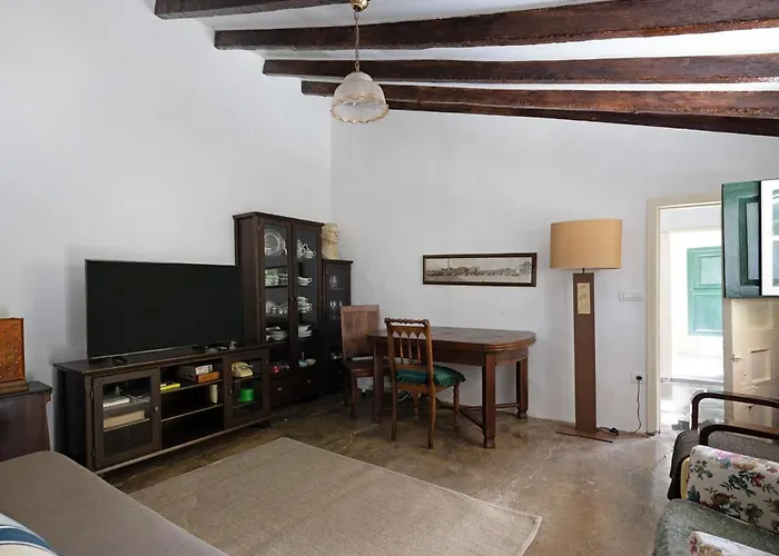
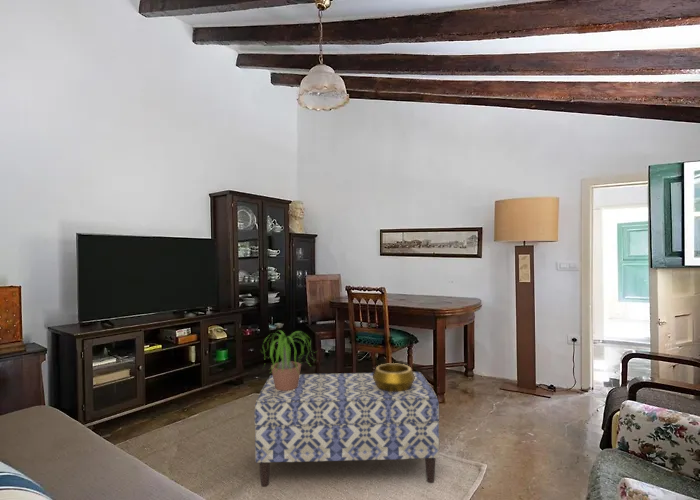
+ decorative bowl (393, 376)
+ bench (347, 424)
+ potted plant (290, 361)
